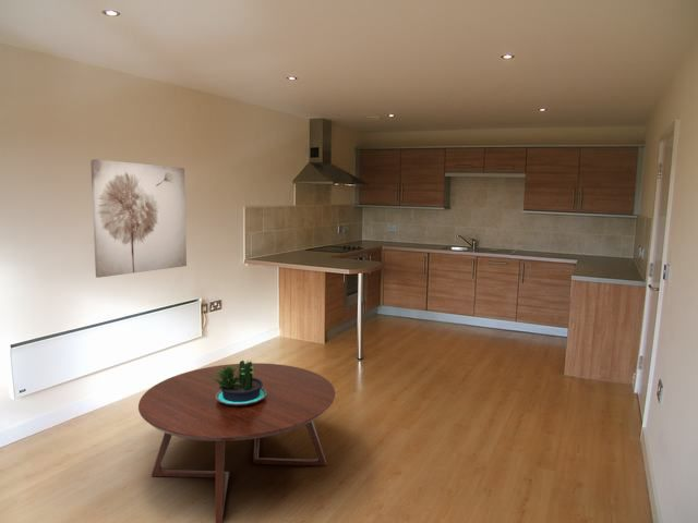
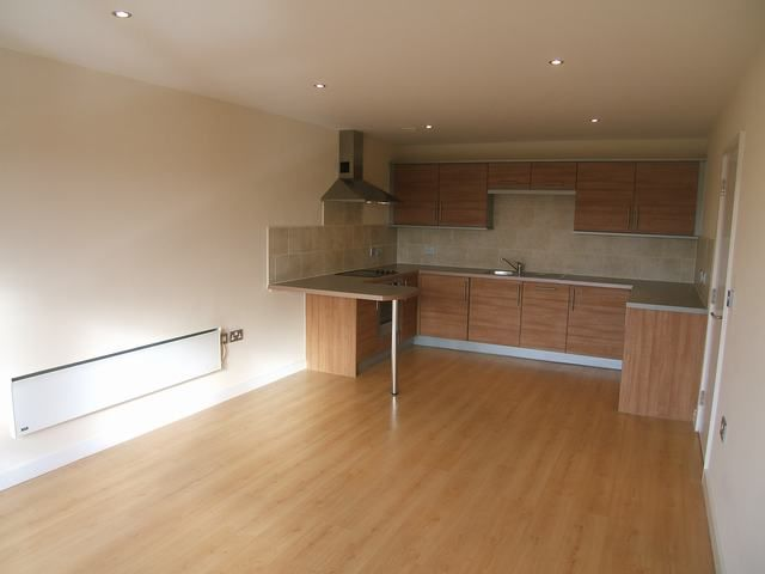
- coffee table (241, 431)
- wall art (143, 218)
- potted plant (237, 379)
